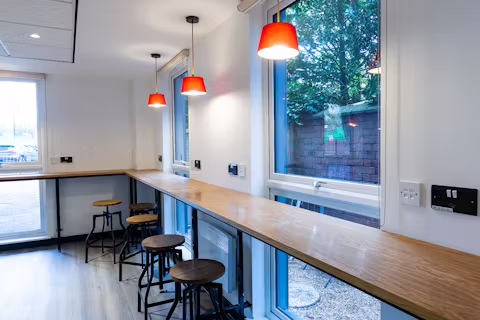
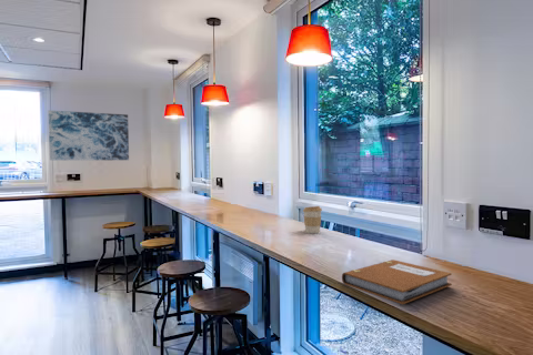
+ wall art (90, 136)
+ coffee cup (312, 219)
+ notebook (396, 277)
